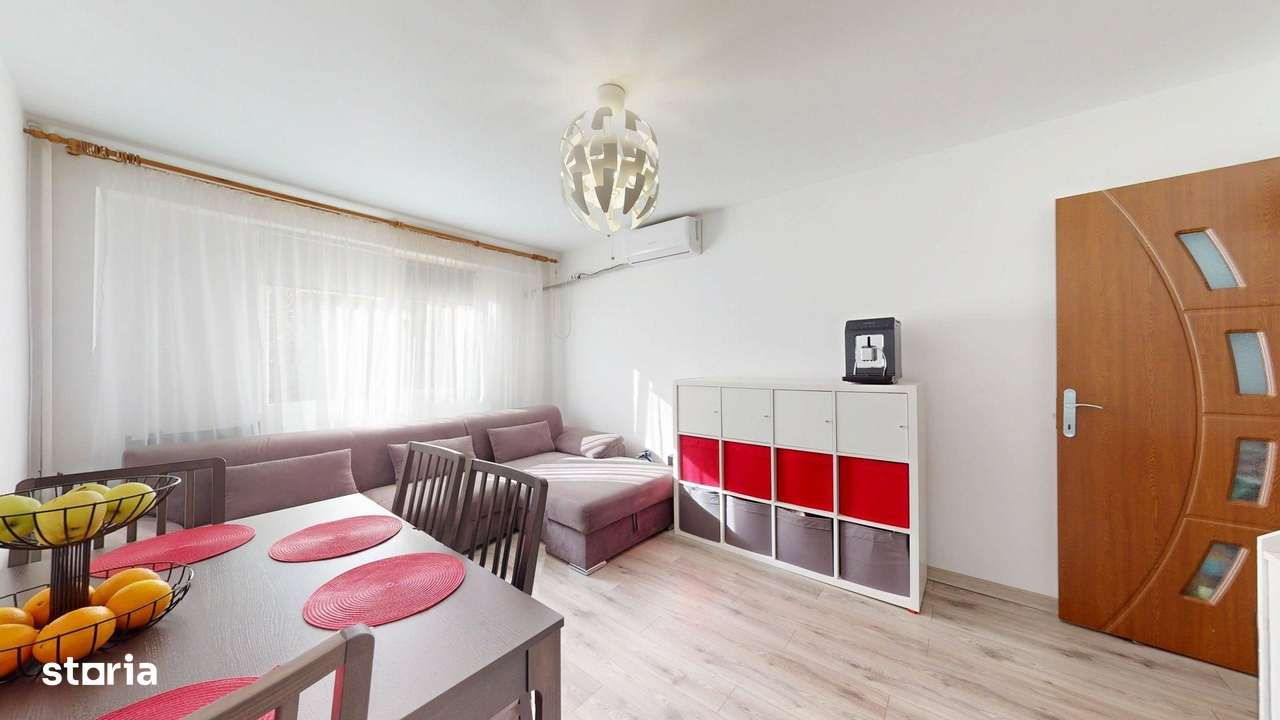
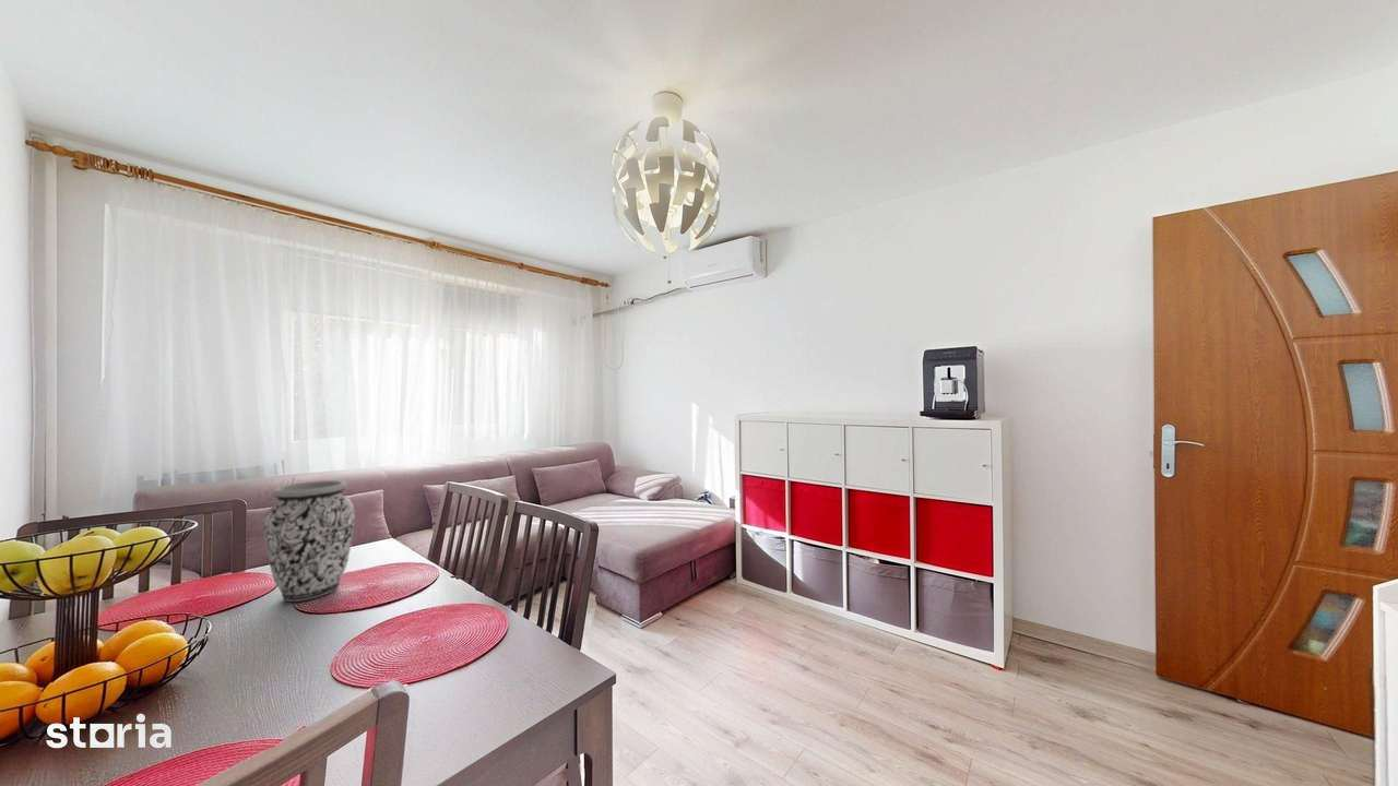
+ vase (311, 538)
